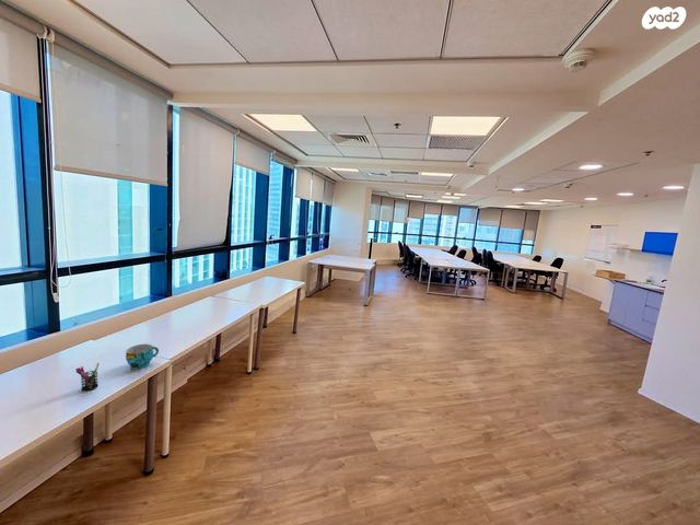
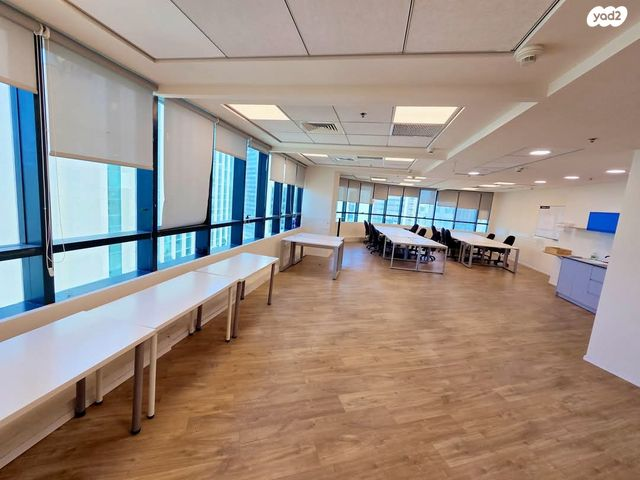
- cup (141, 355)
- pen holder (90, 376)
